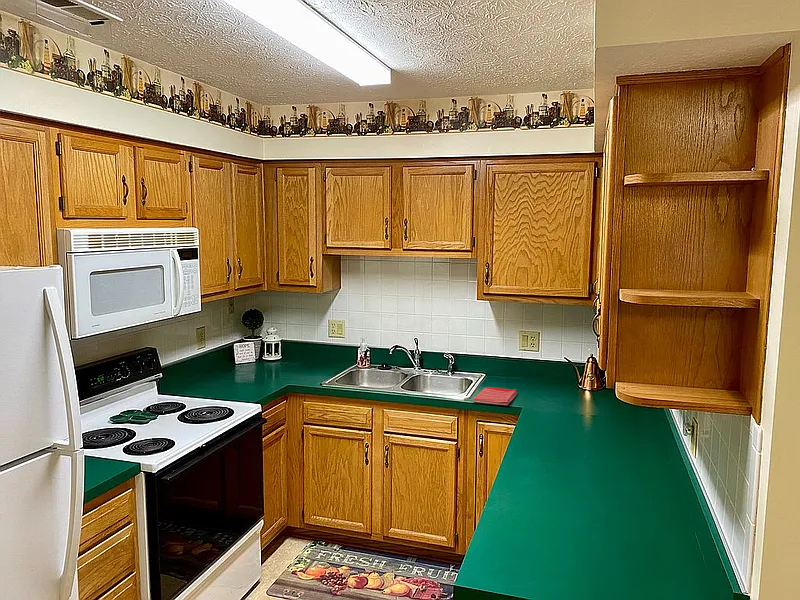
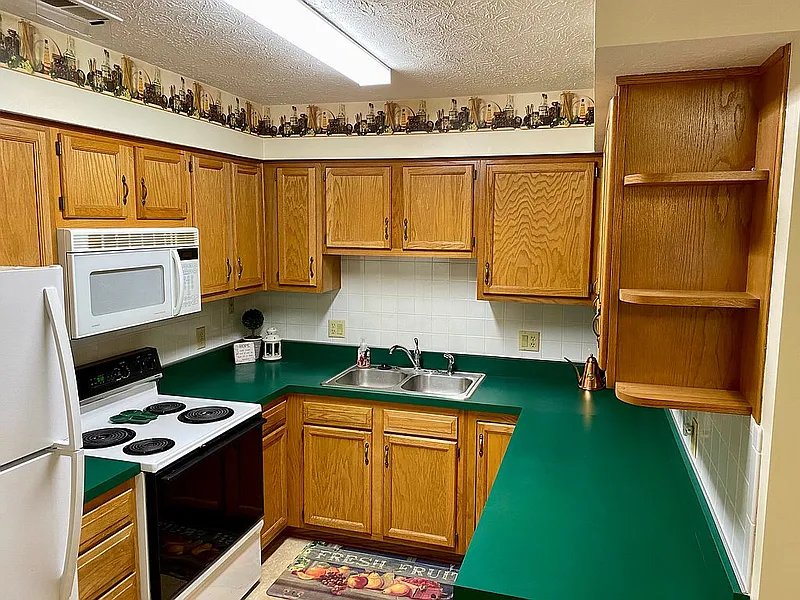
- dish towel (495, 395)
